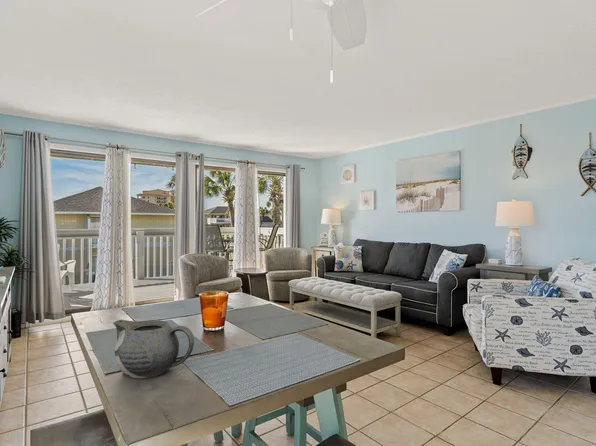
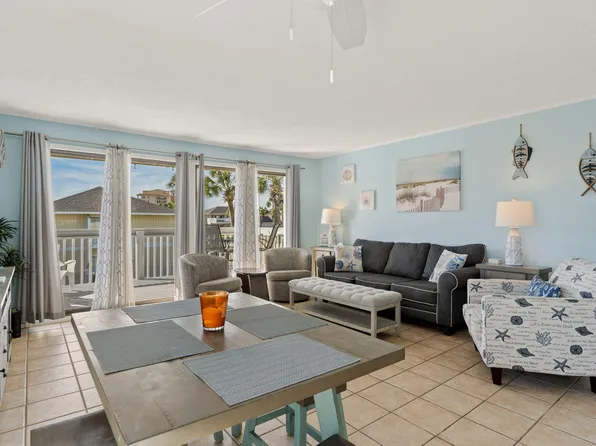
- teapot (153, 345)
